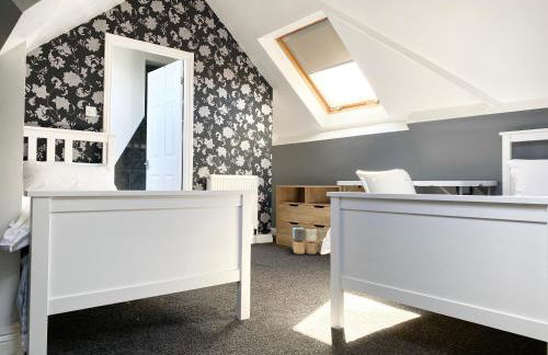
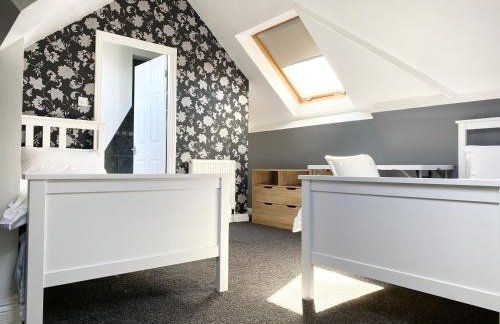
- pouf (304, 239)
